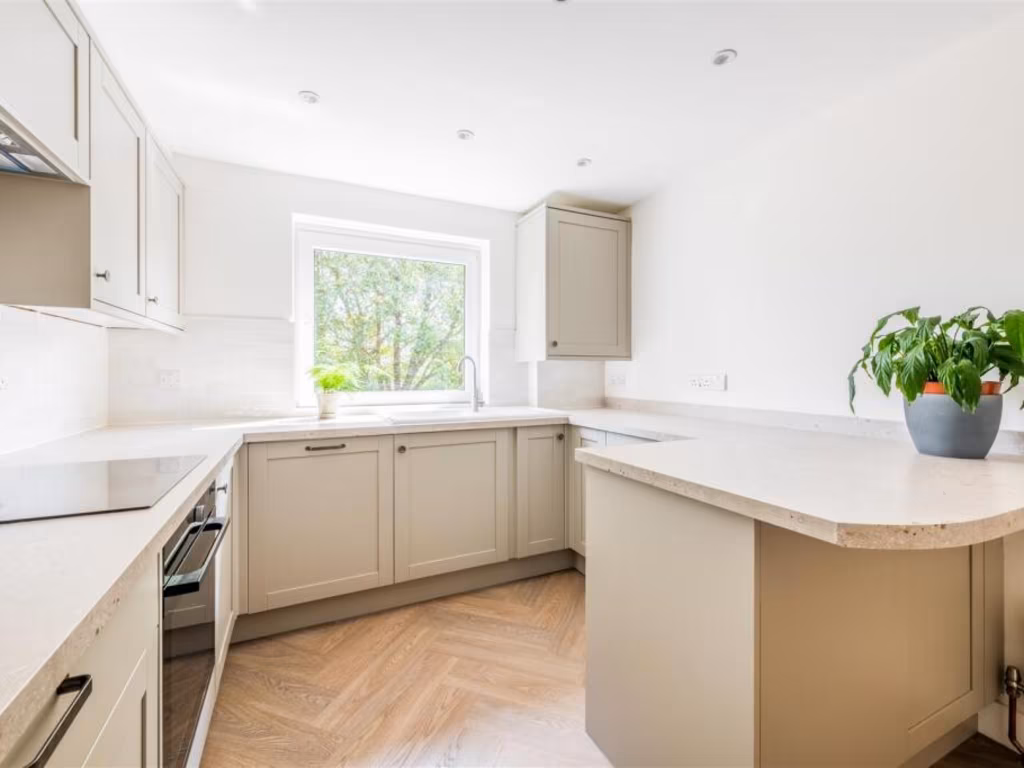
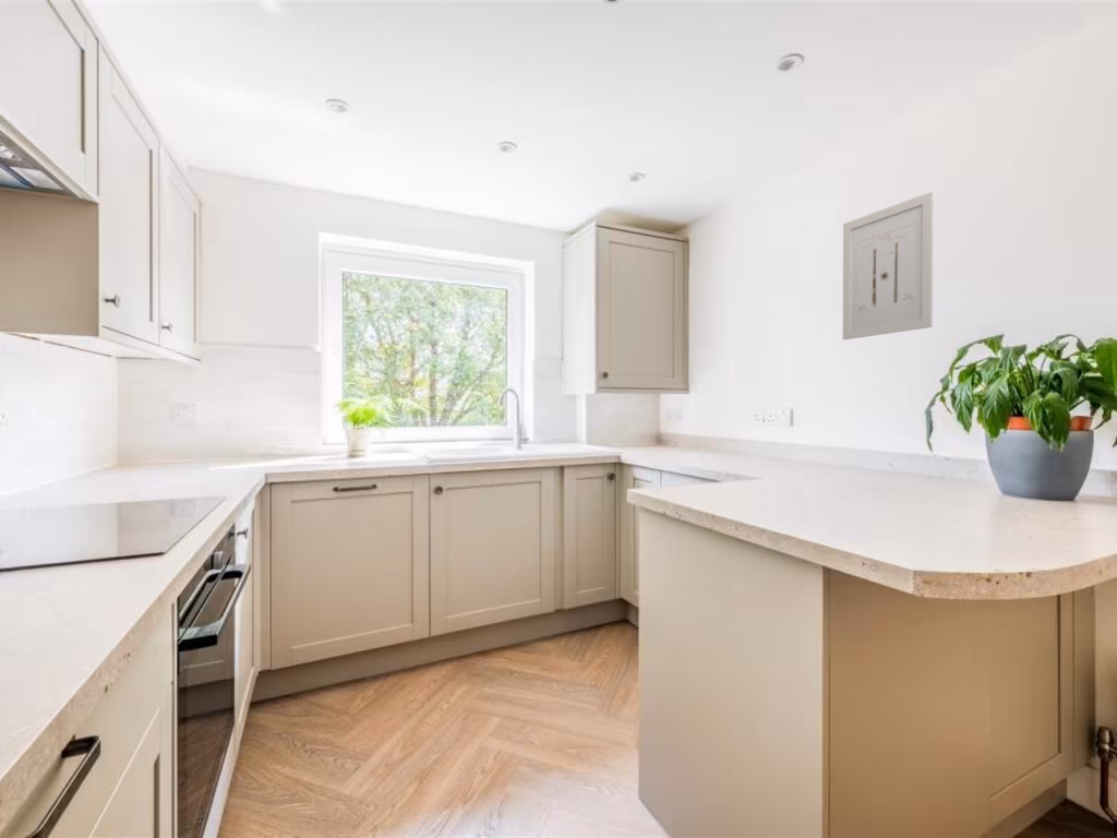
+ wall art (884, 271)
